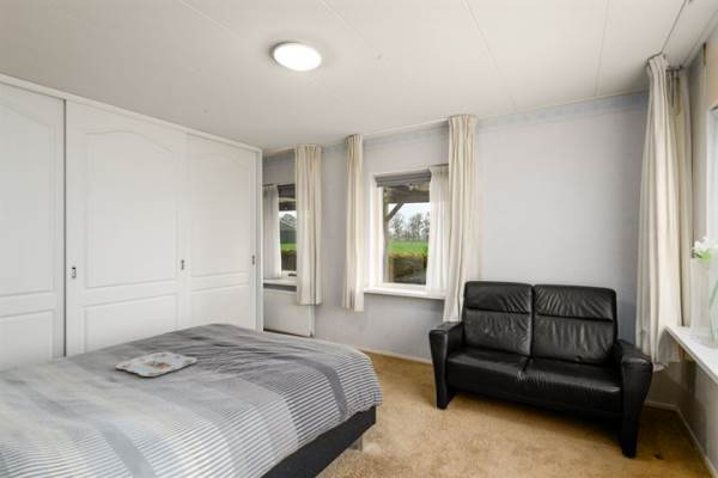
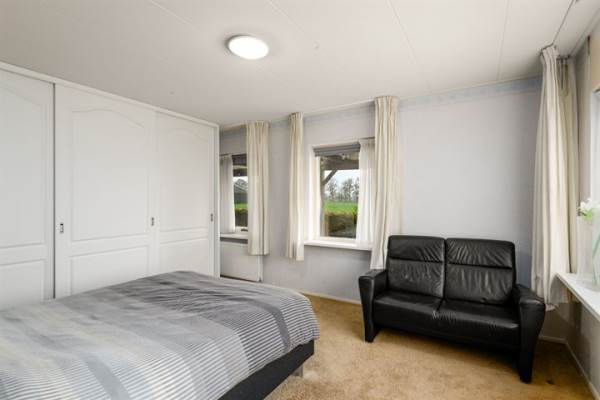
- serving tray (157, 363)
